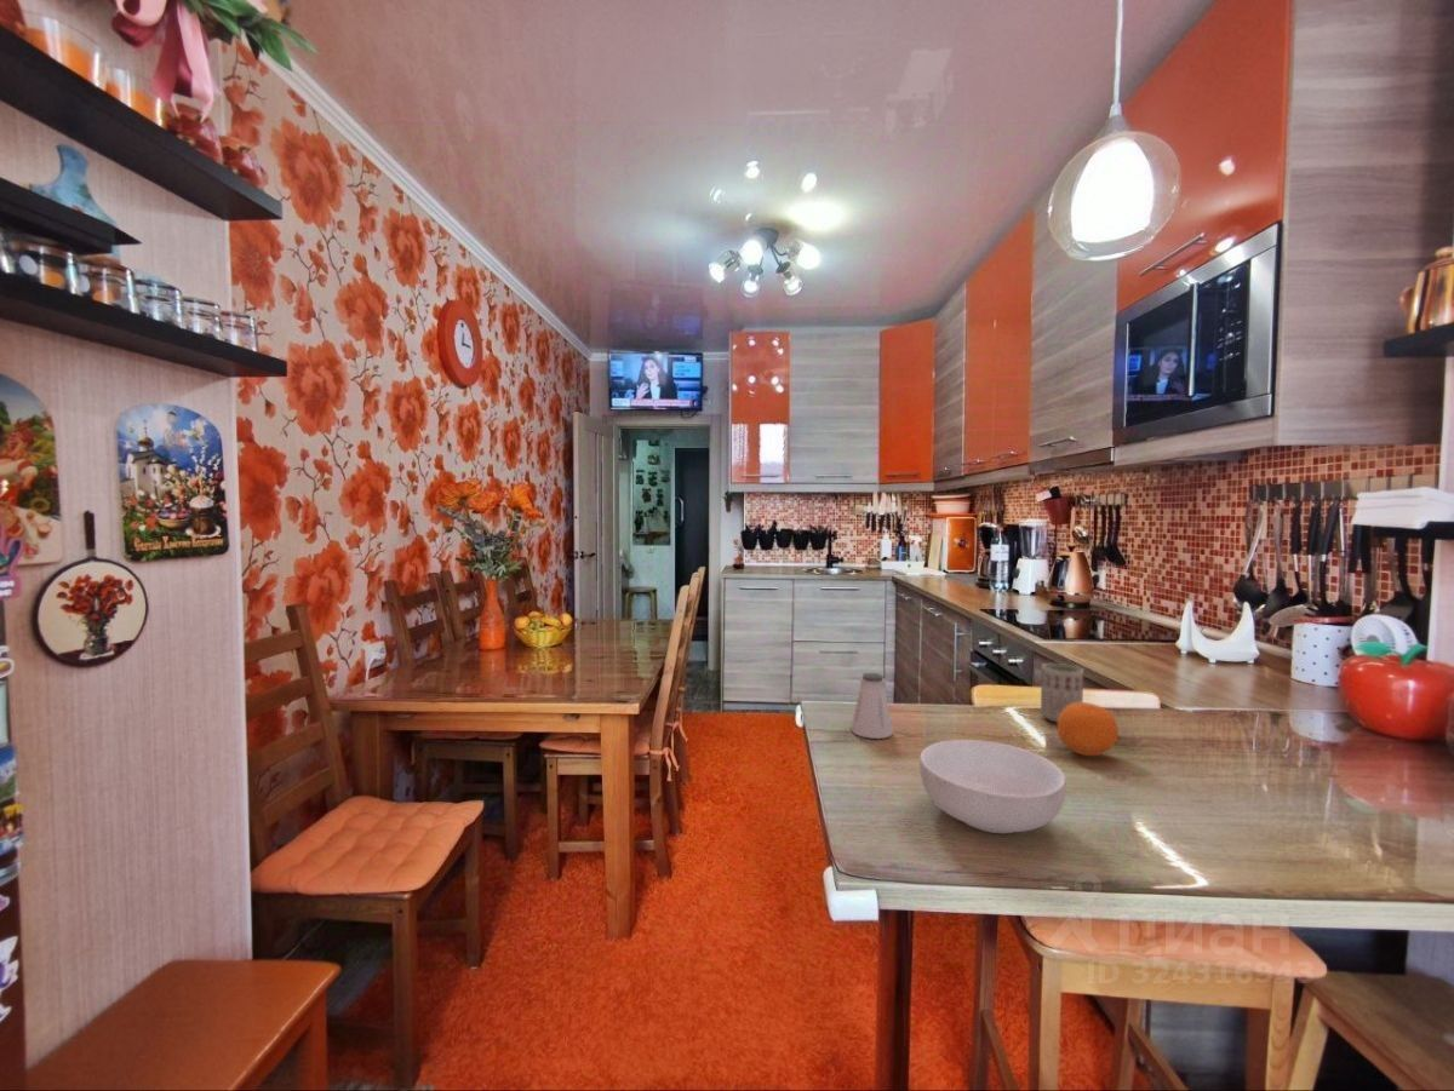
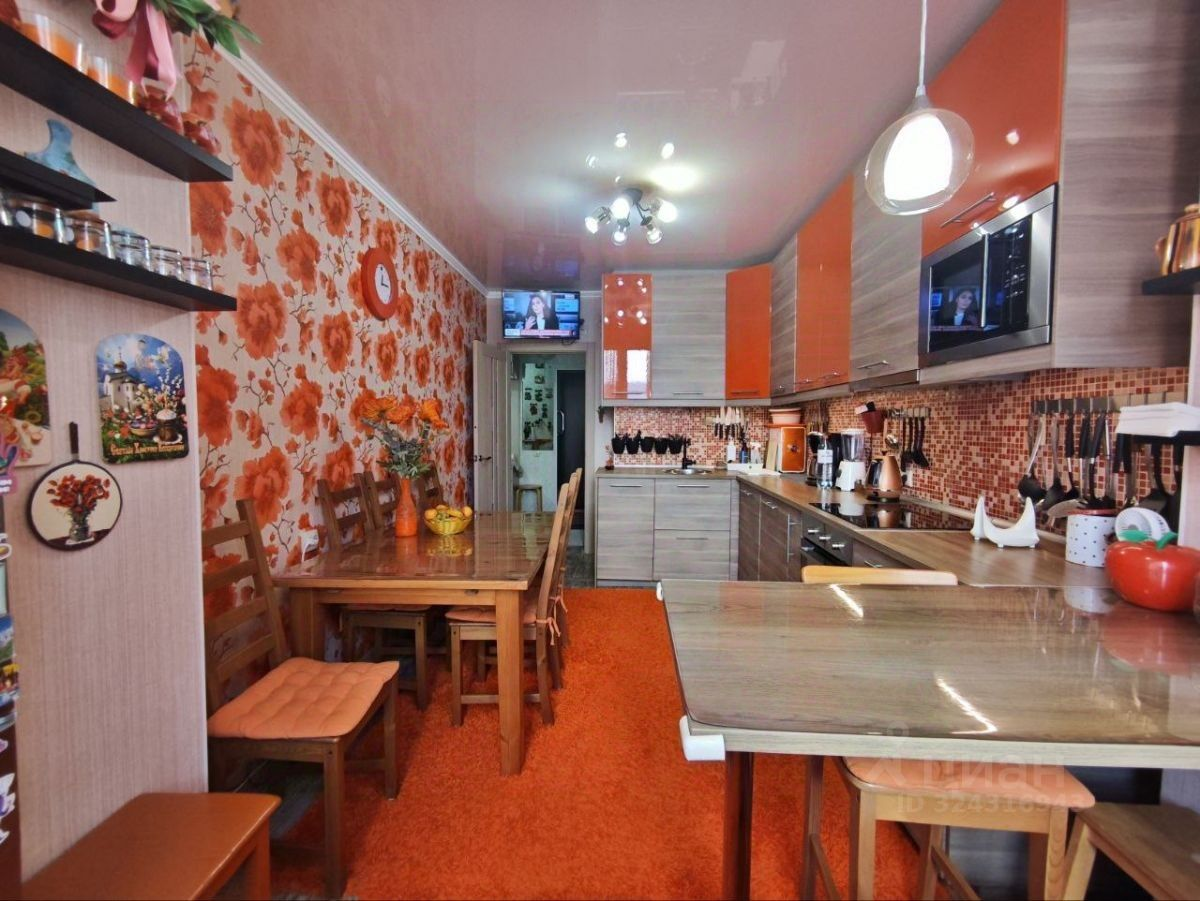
- fruit (1087, 729)
- cup (1061, 693)
- cereal bowl (989, 789)
- saltshaker (871, 702)
